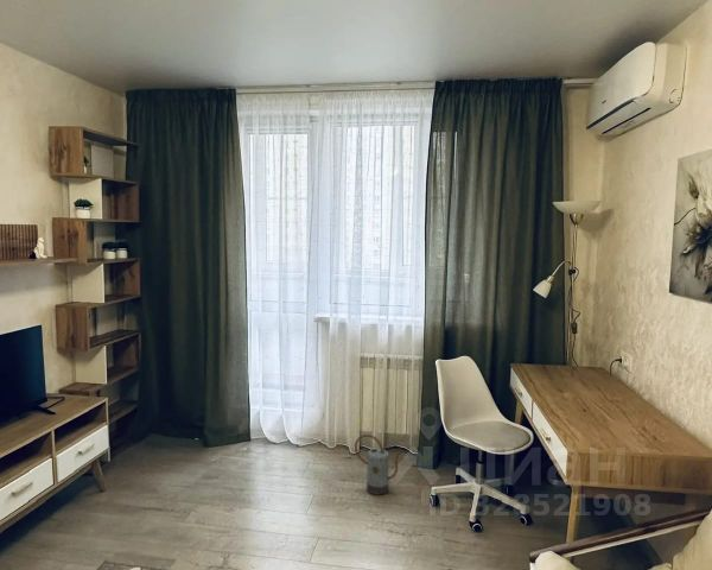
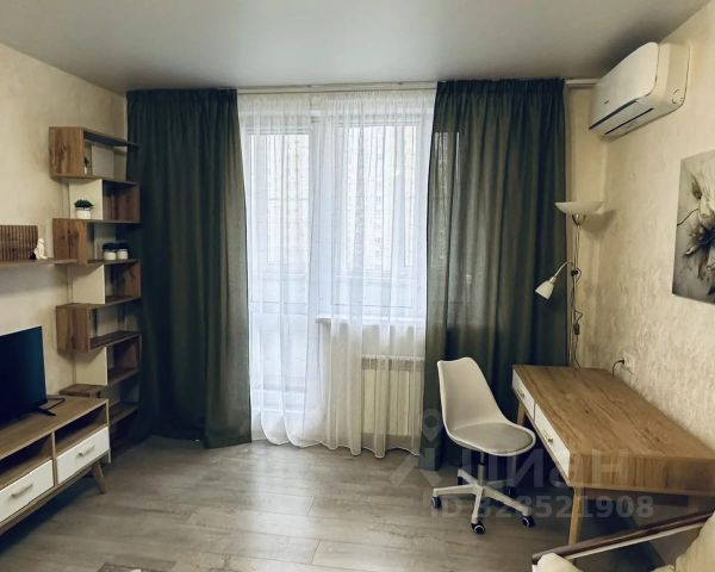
- watering can (377, 462)
